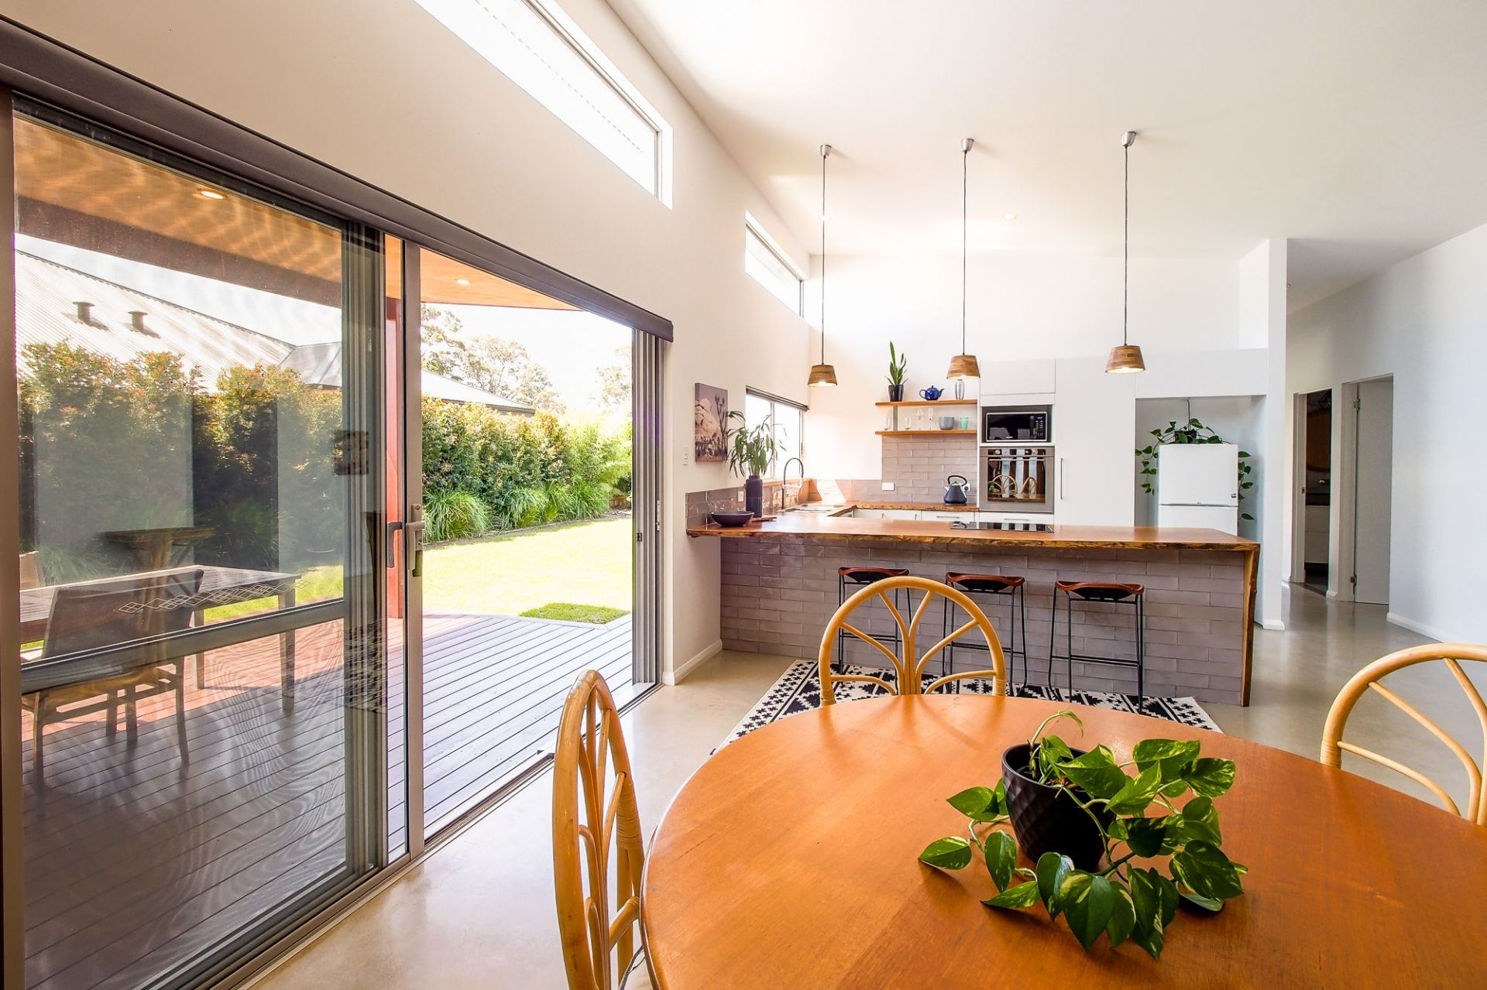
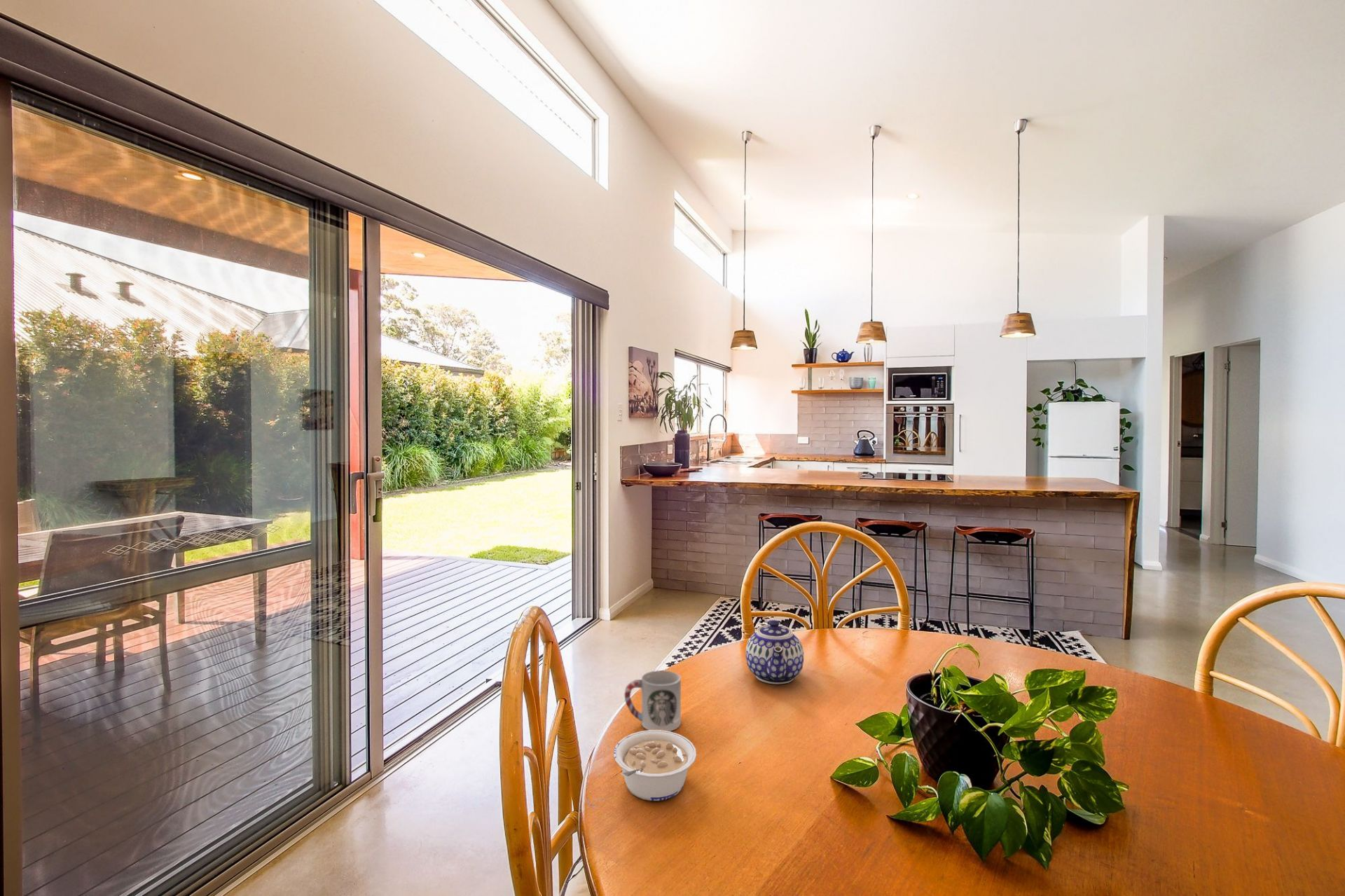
+ teapot (774, 649)
+ cup (652, 701)
+ legume (655, 766)
